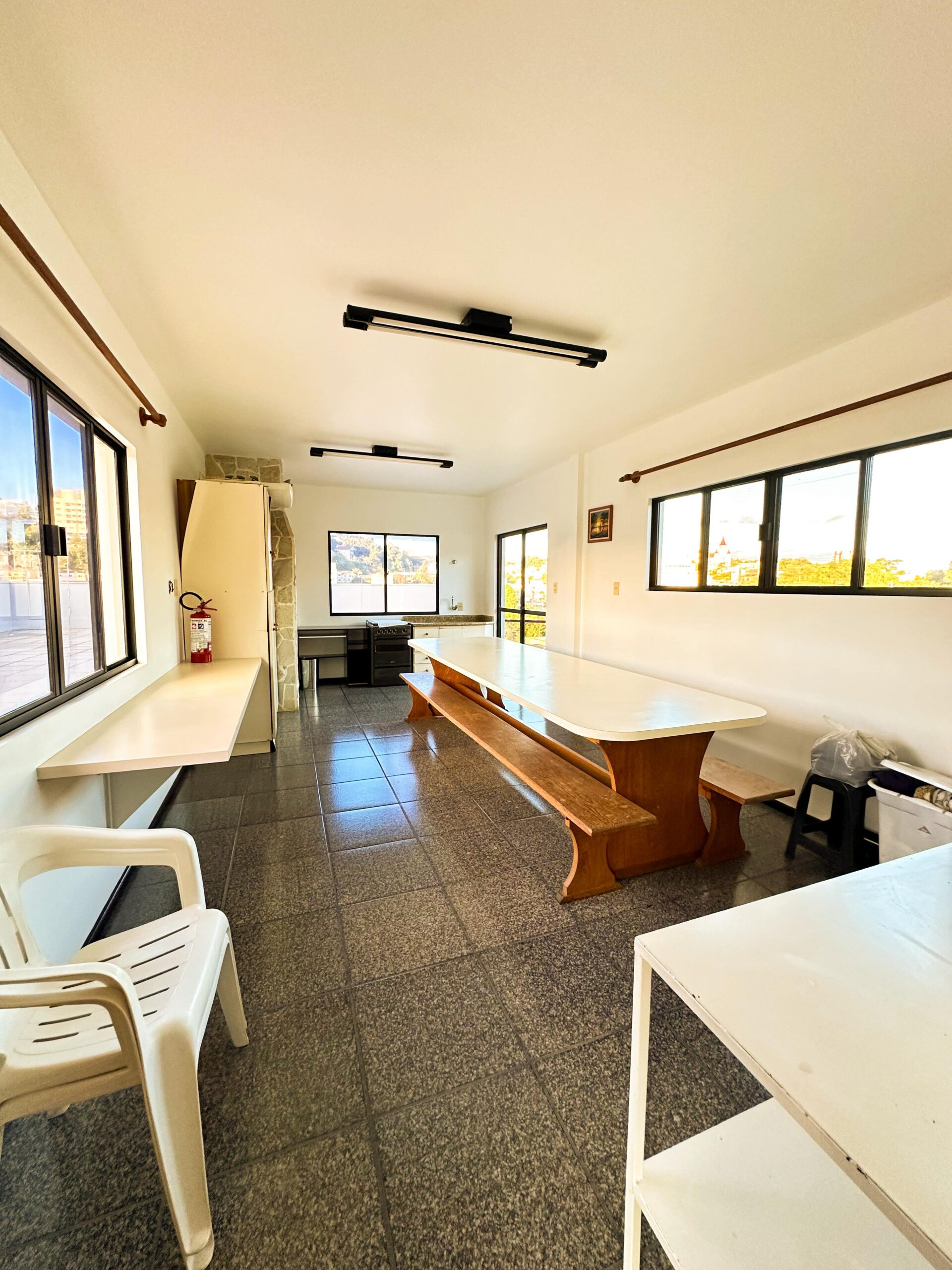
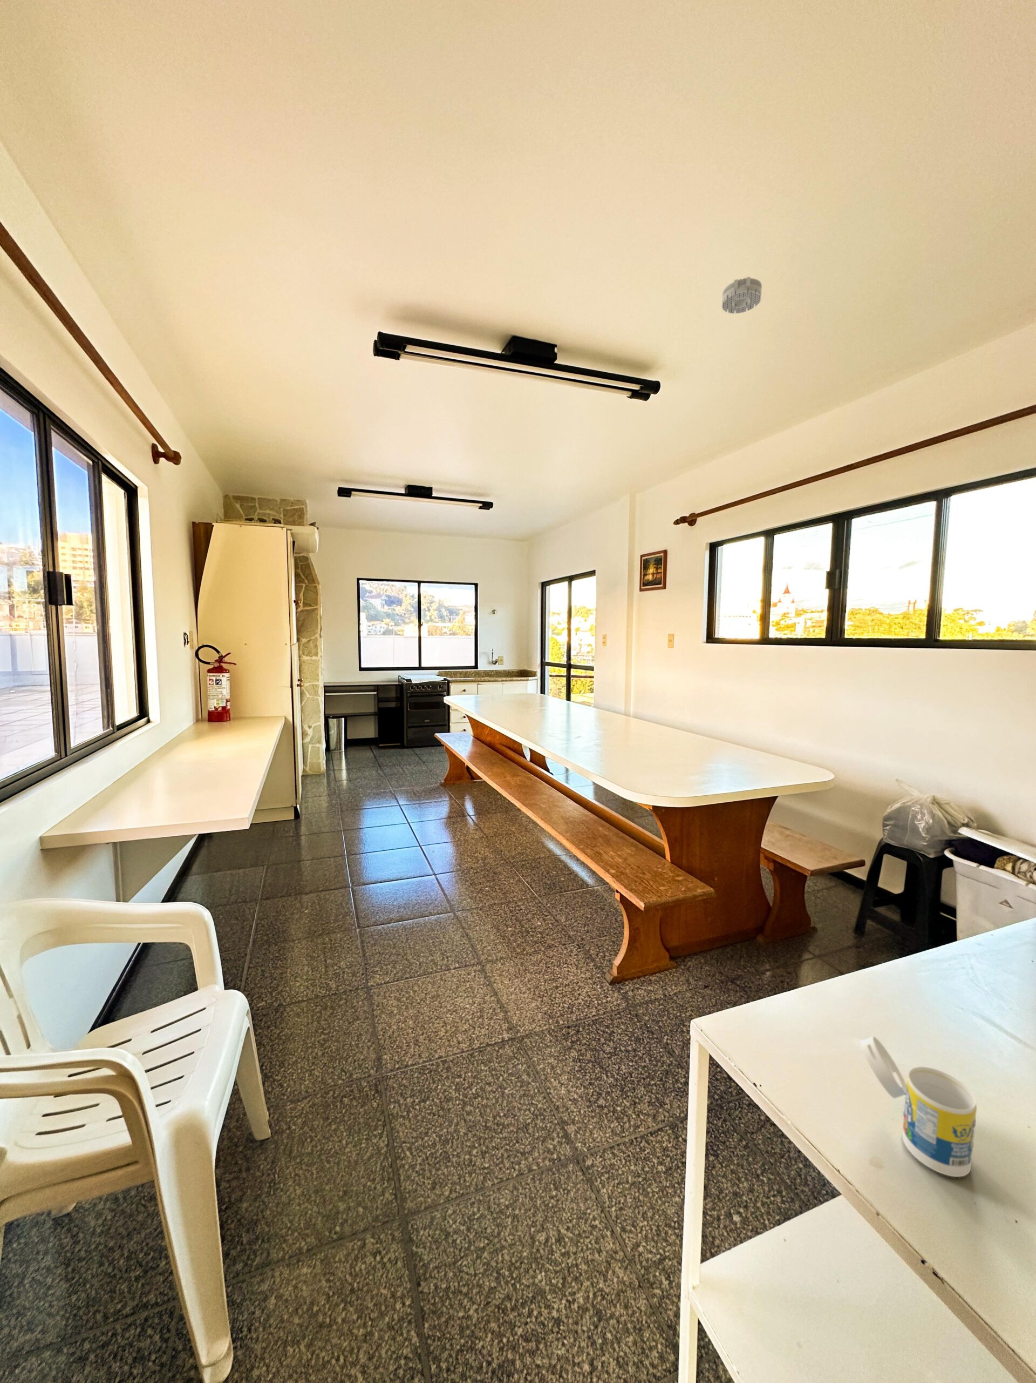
+ smoke detector (741, 295)
+ cup (911, 1096)
